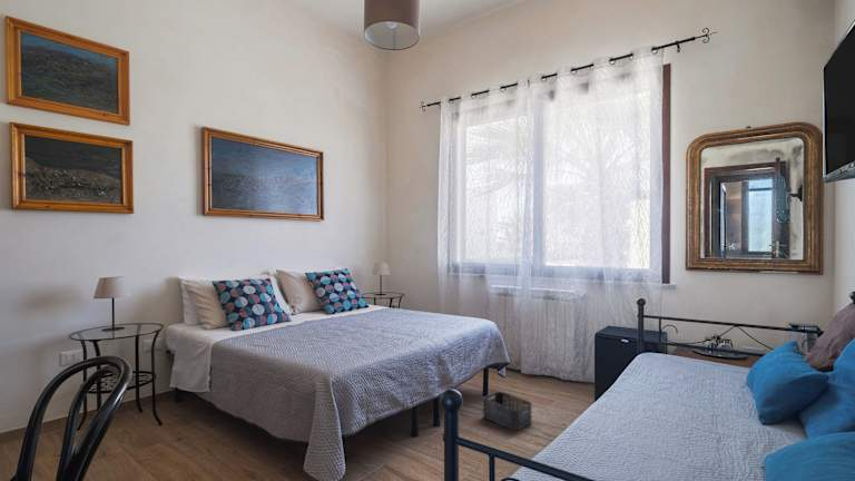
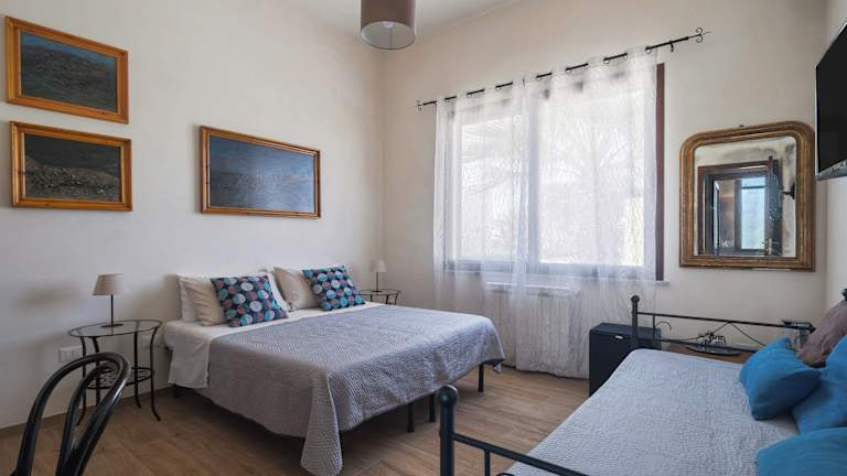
- storage bin (507, 410)
